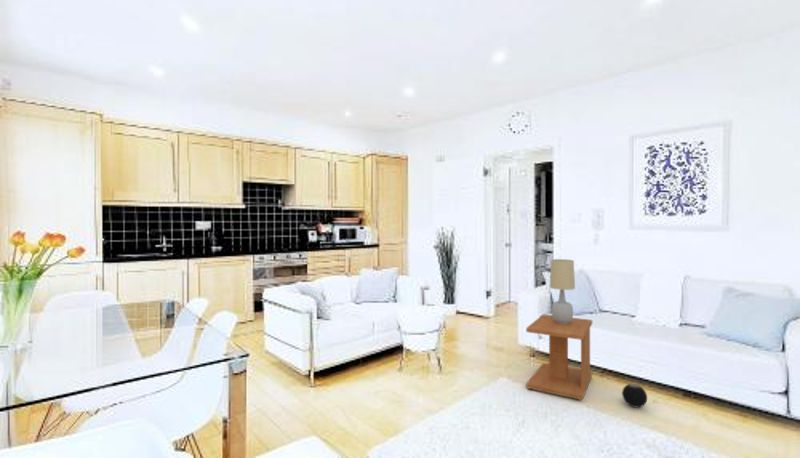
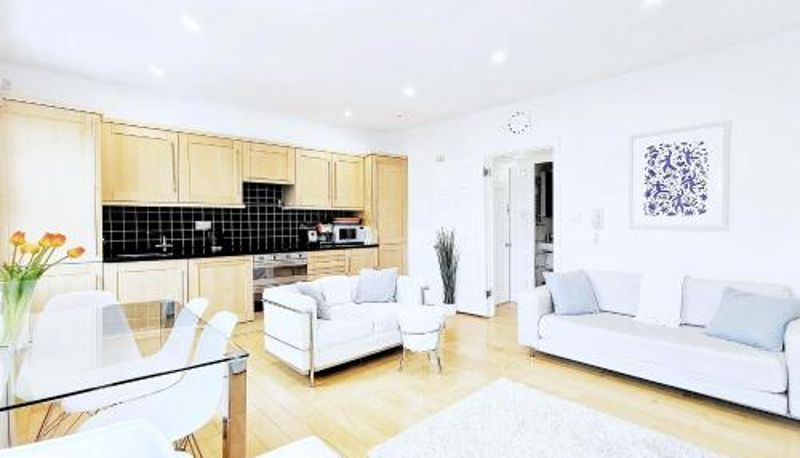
- side table (560, 353)
- table lamp (562, 290)
- ball (634, 395)
